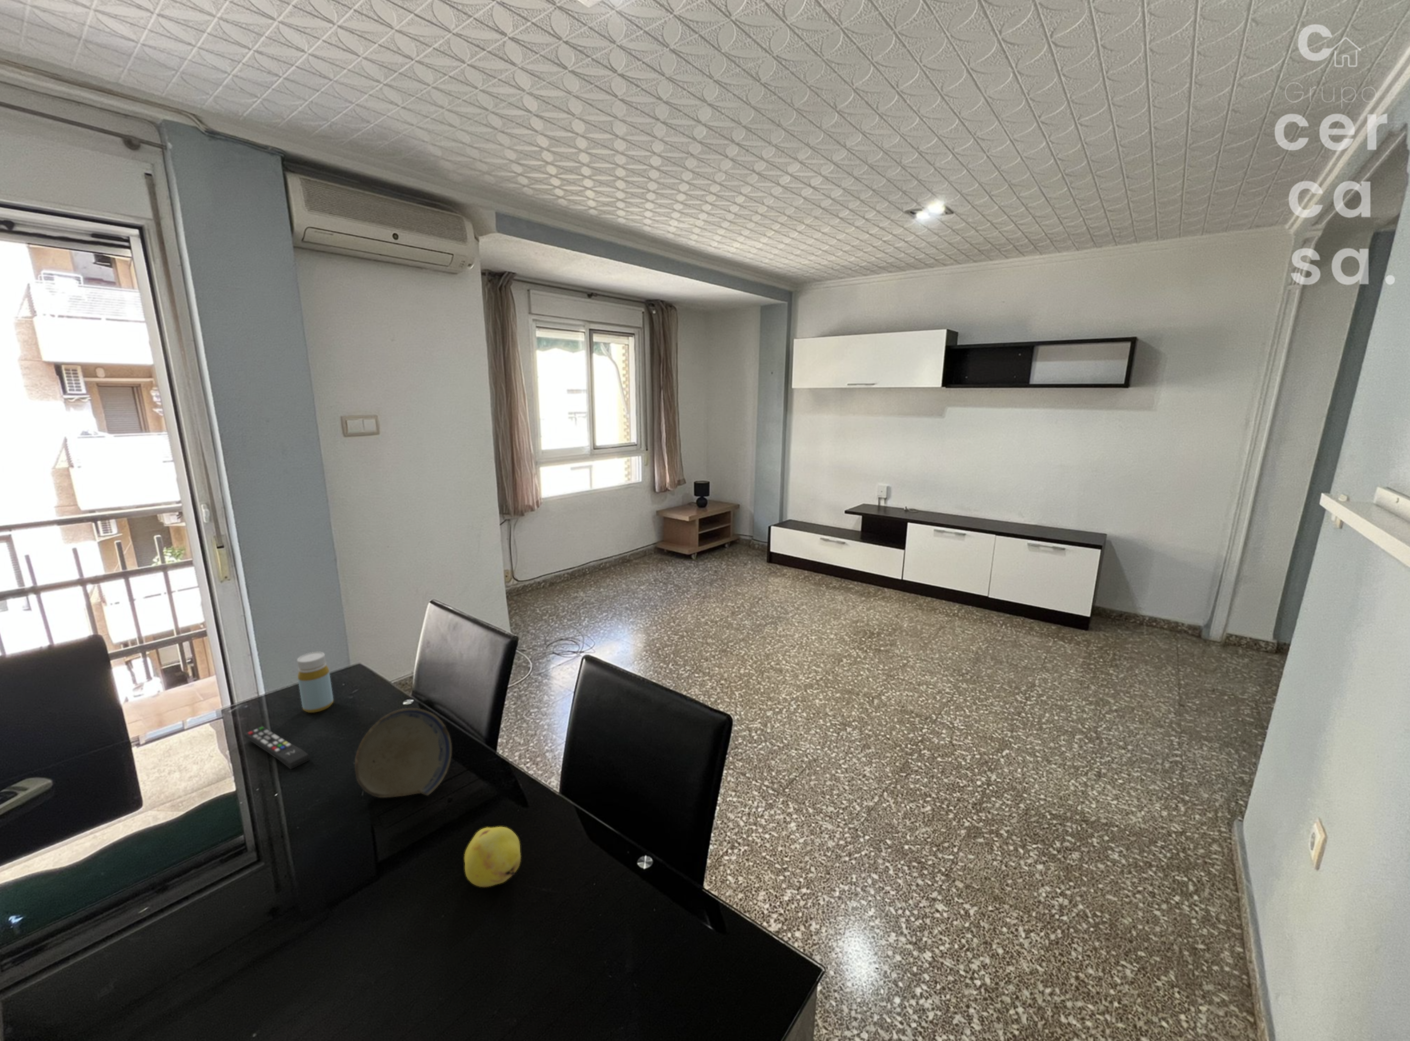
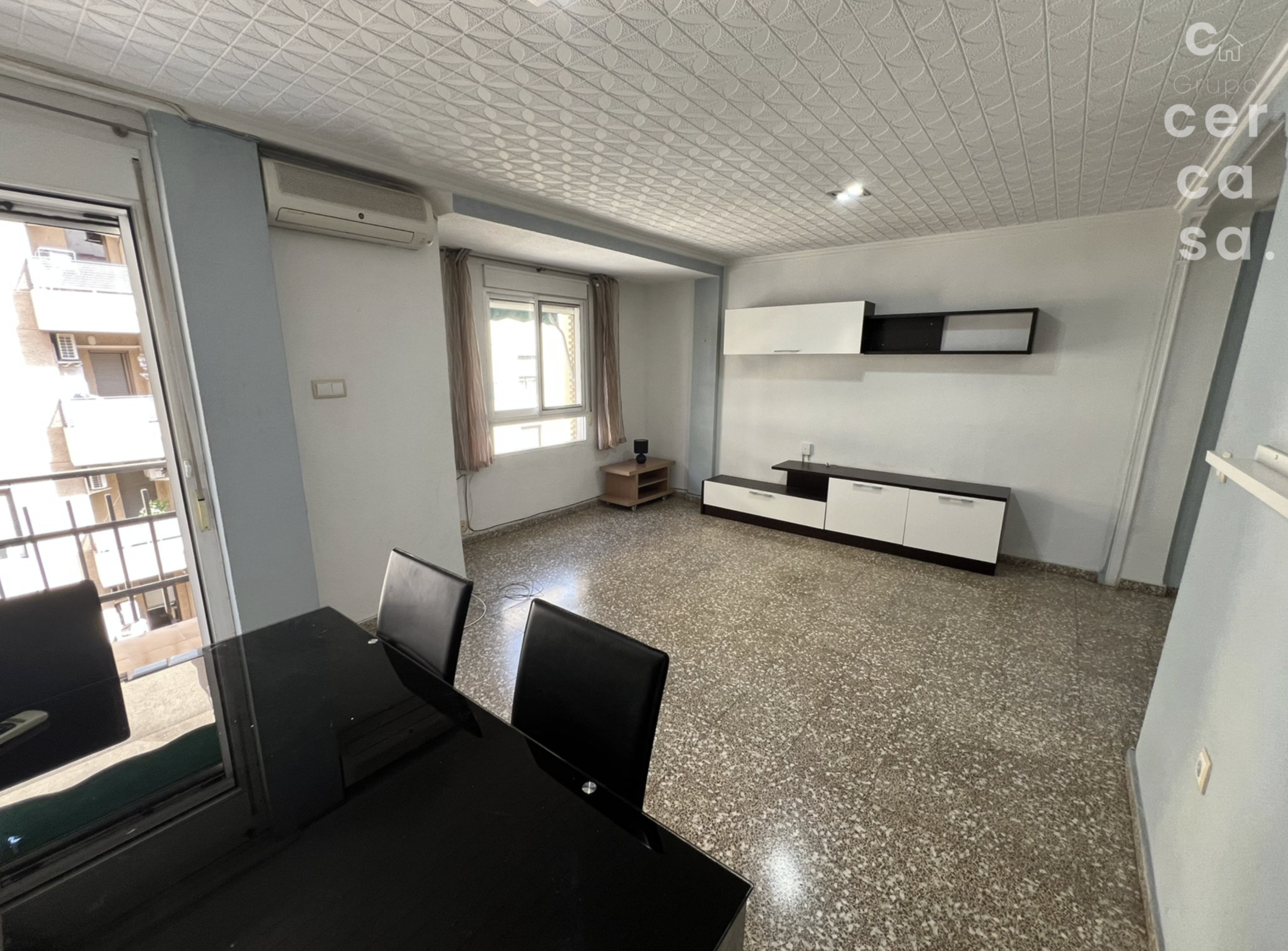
- bowl (402, 750)
- bottle (314, 682)
- remote control (276, 745)
- fruit (494, 857)
